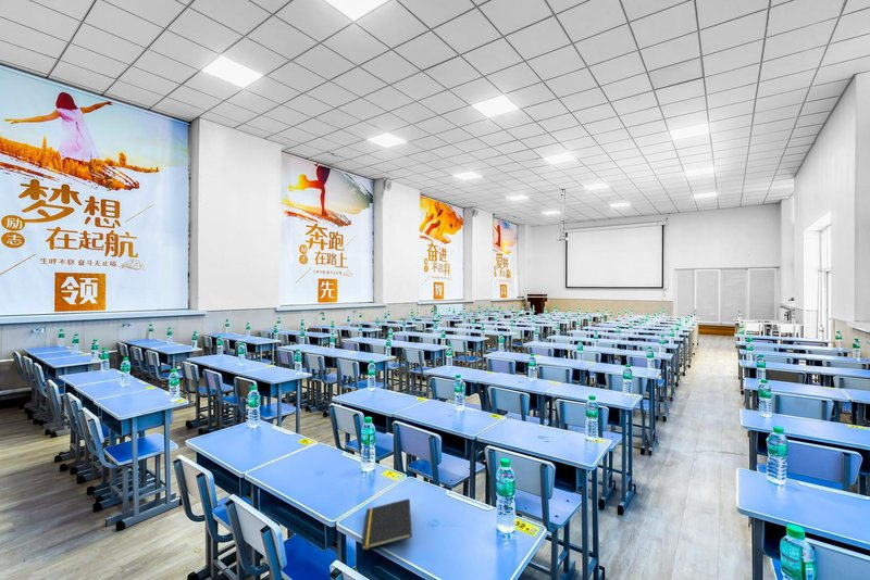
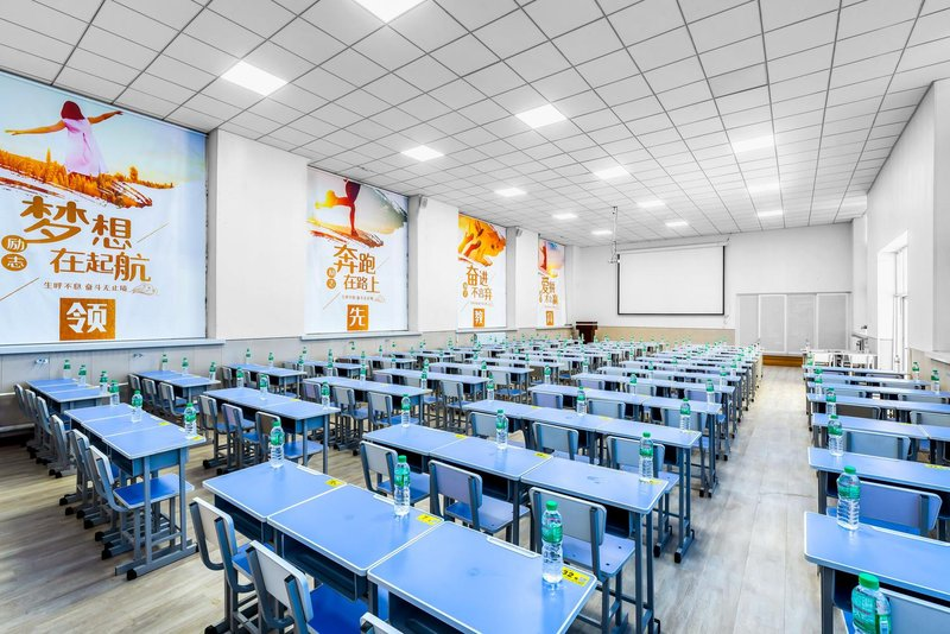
- notepad (387, 521)
